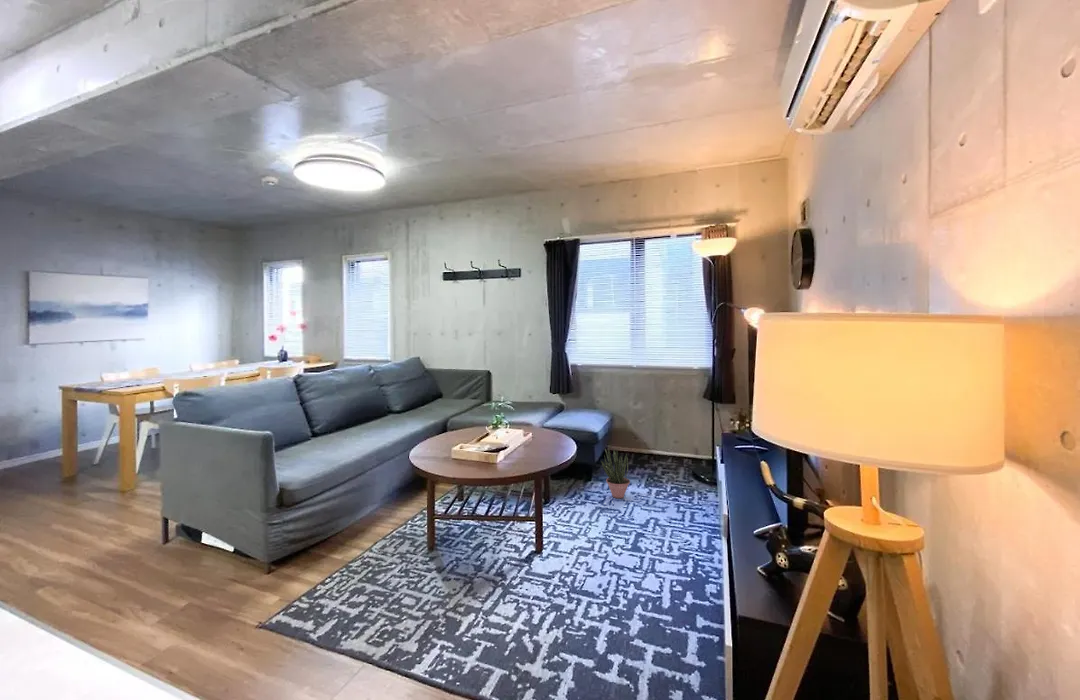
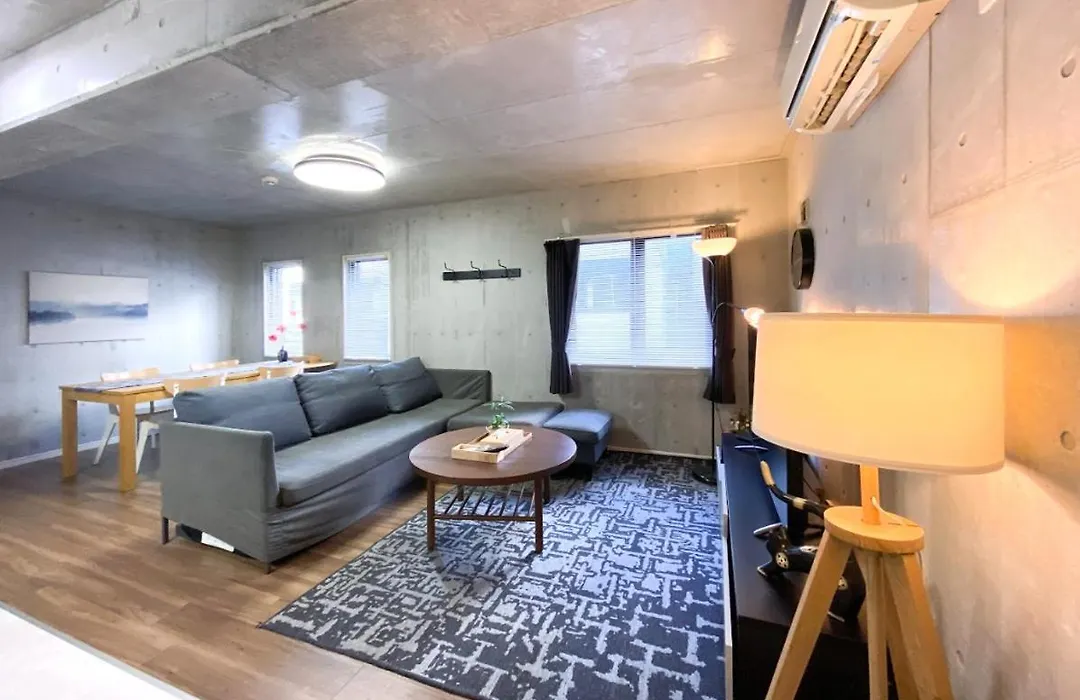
- potted plant (615, 472)
